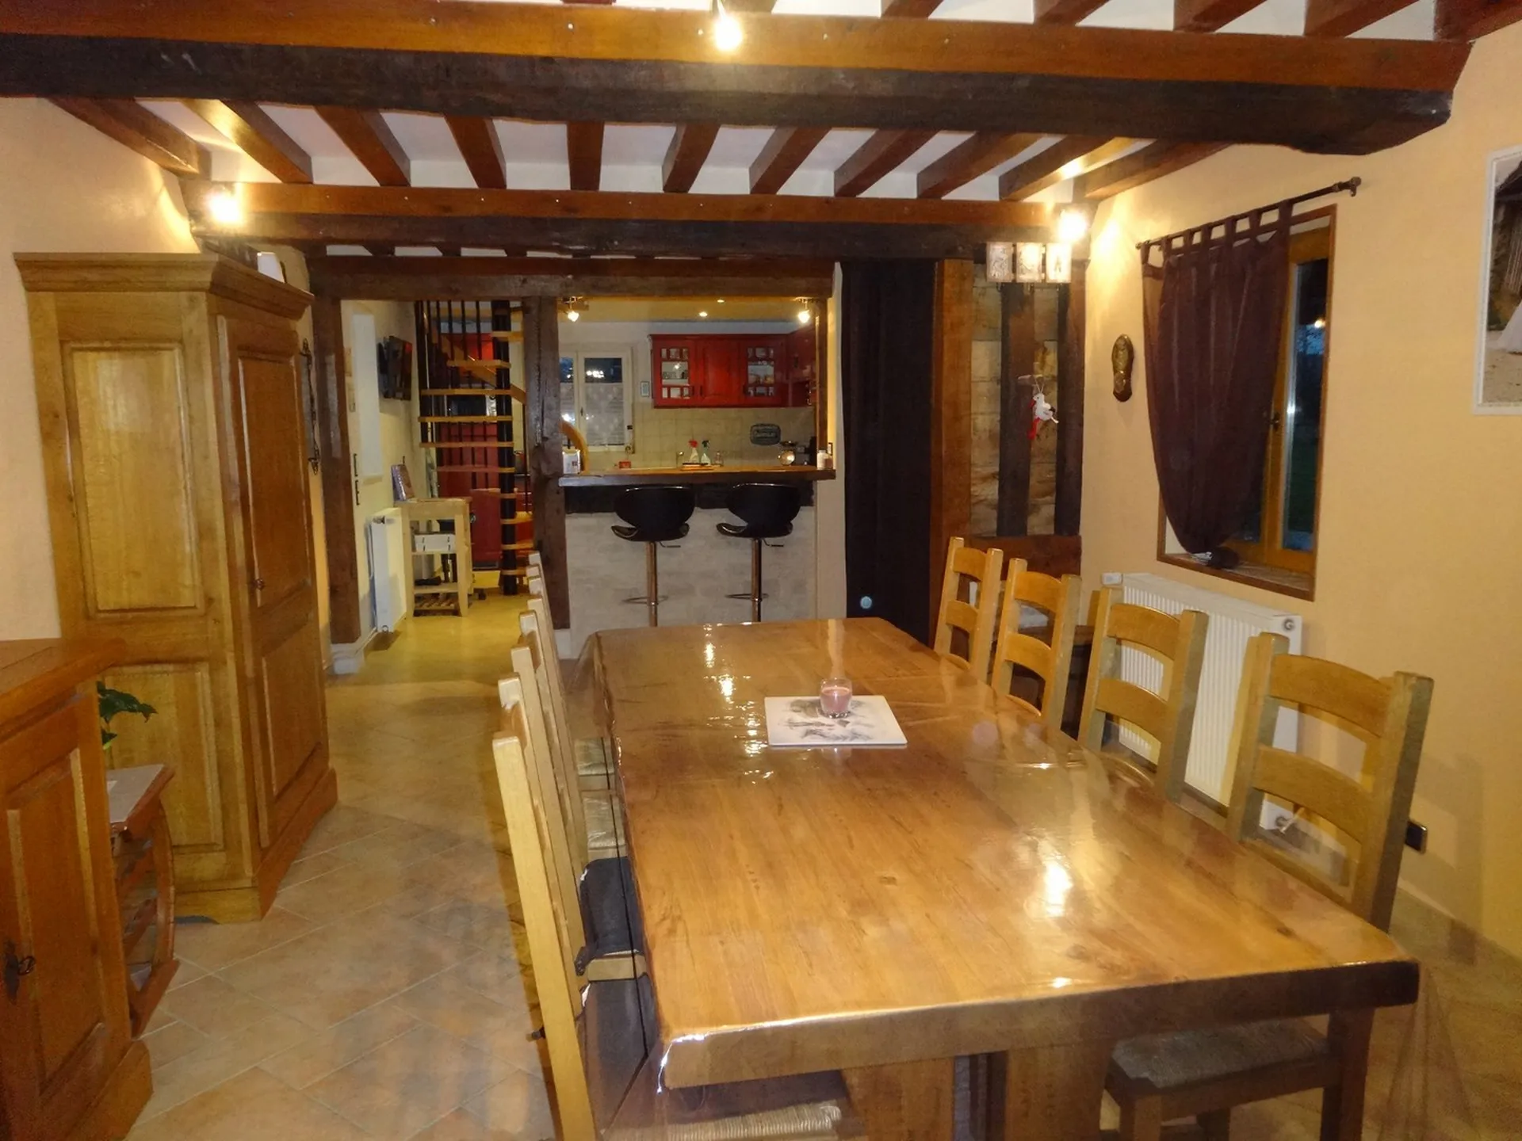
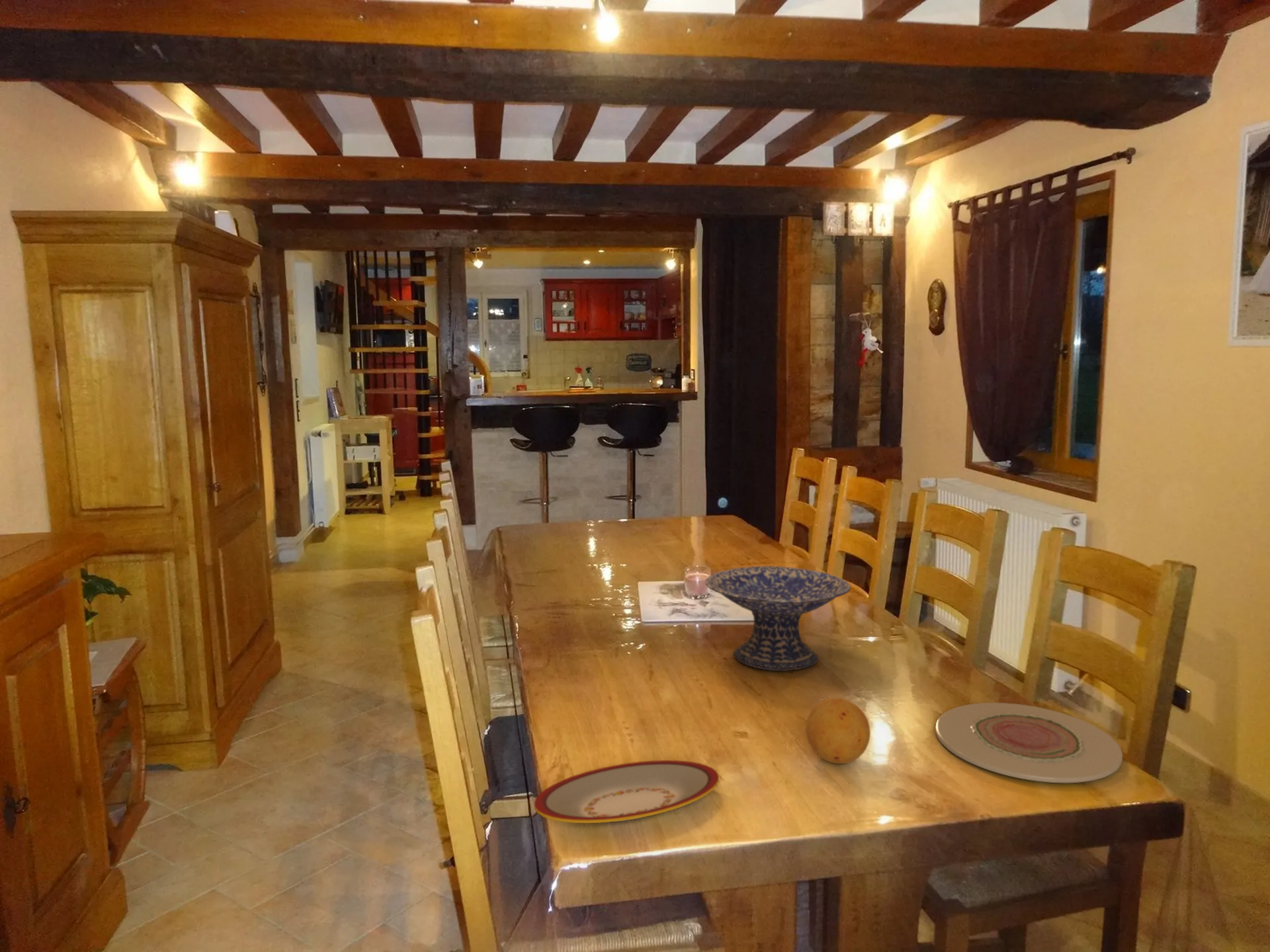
+ decorative bowl (777, 618)
+ plate (629, 796)
+ fruit (837, 730)
+ plate (1025, 738)
